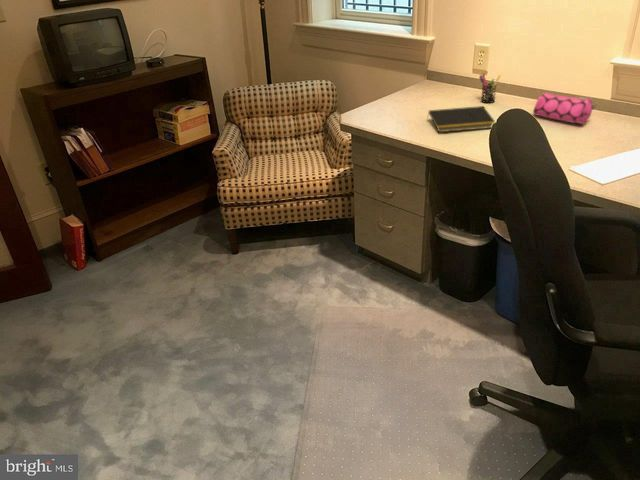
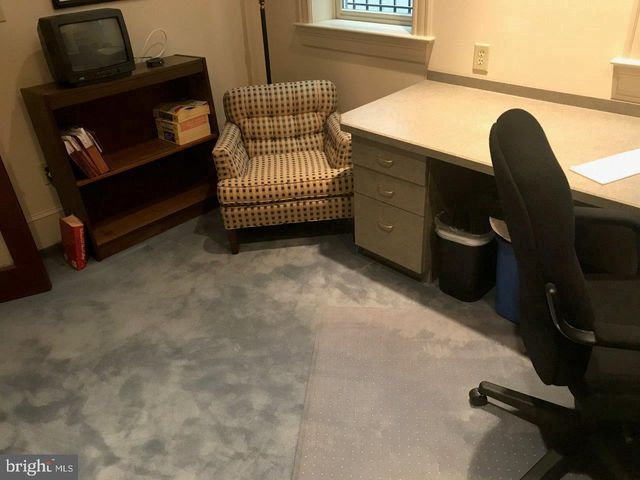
- pencil case (562, 107)
- pen holder (488, 87)
- notepad (461, 118)
